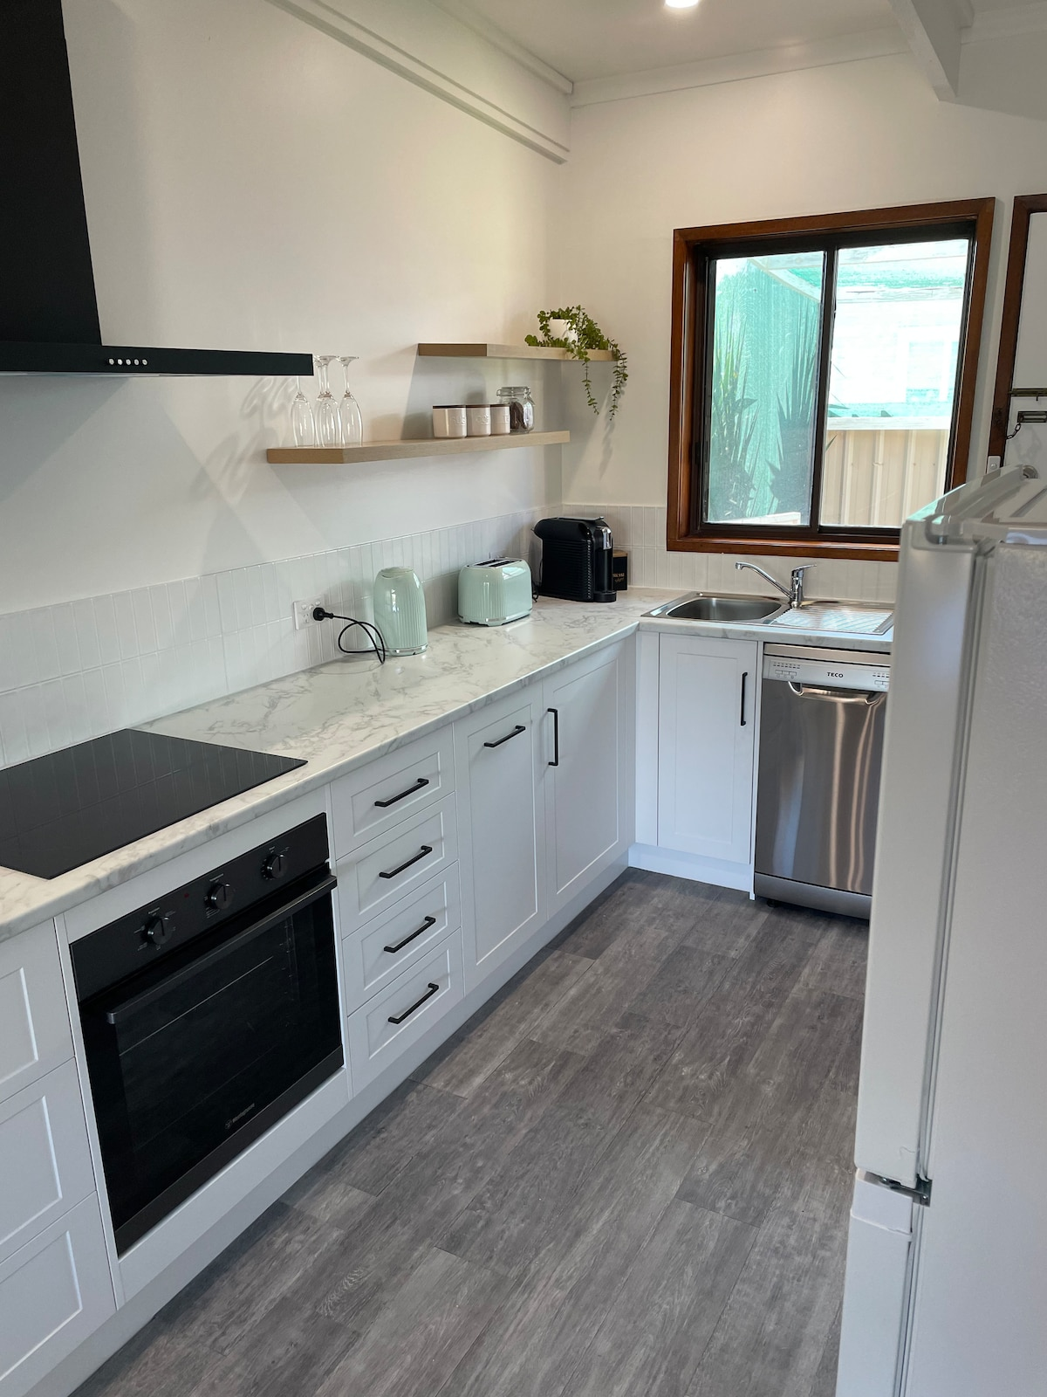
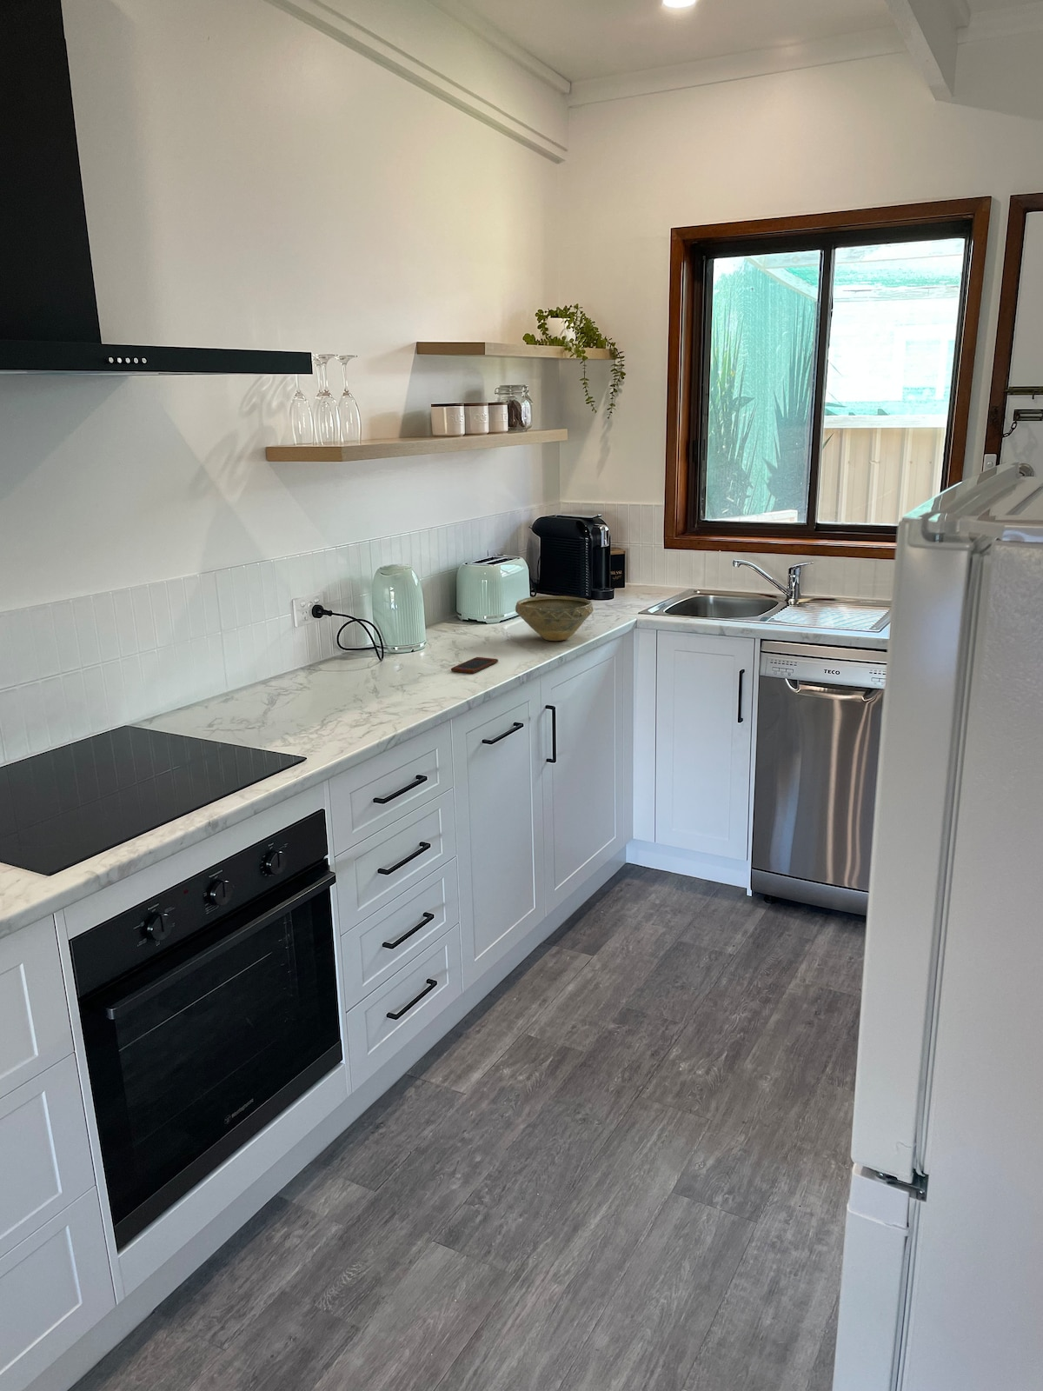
+ smartphone (474, 664)
+ bowl (553, 620)
